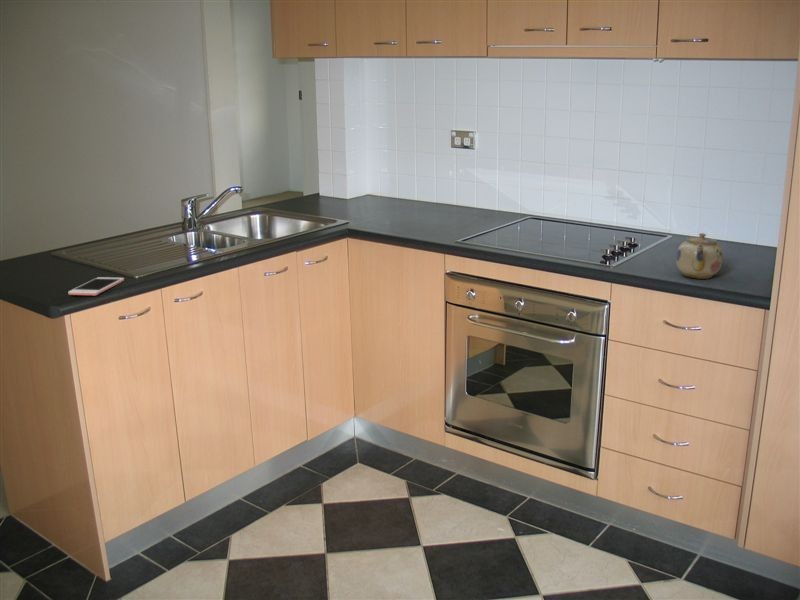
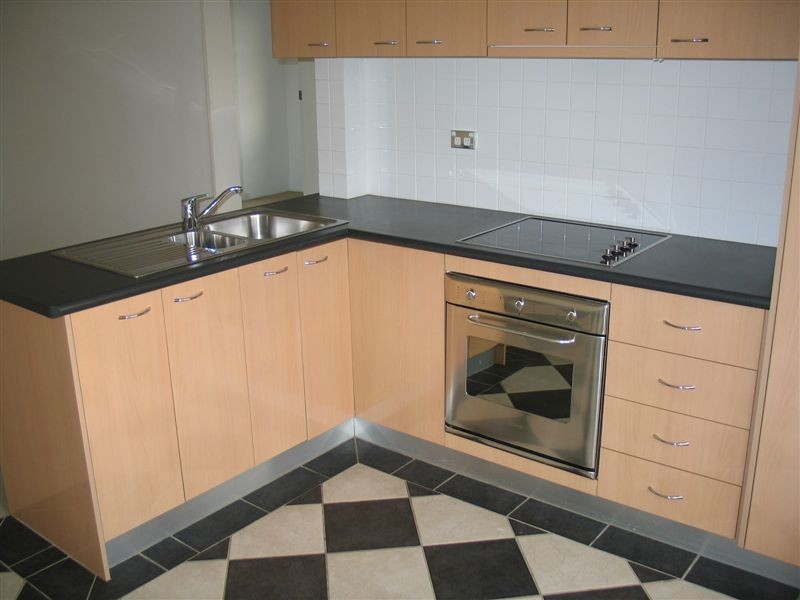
- teapot (700, 254)
- cell phone (97, 286)
